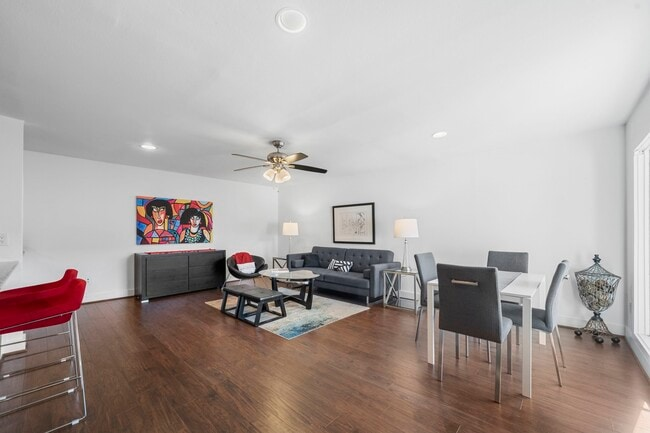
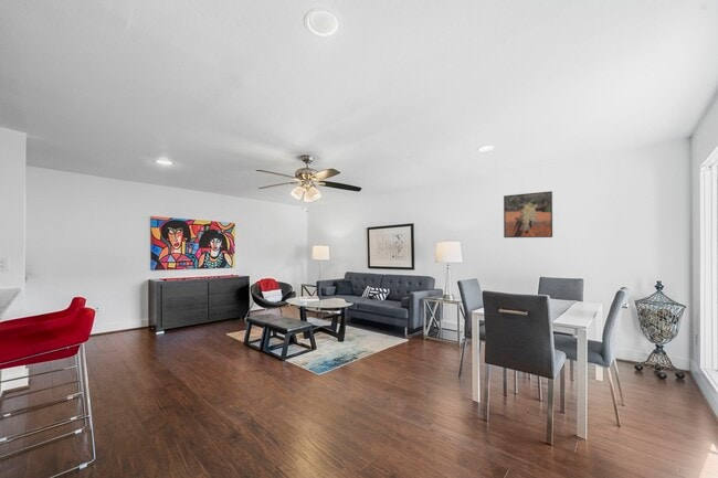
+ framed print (527, 215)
